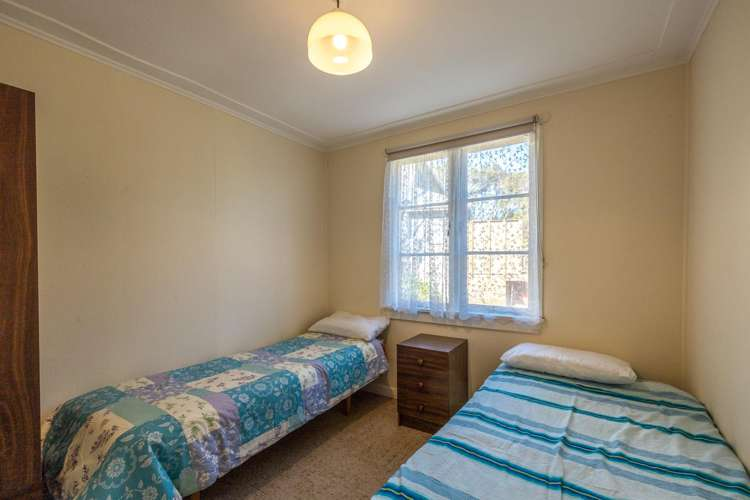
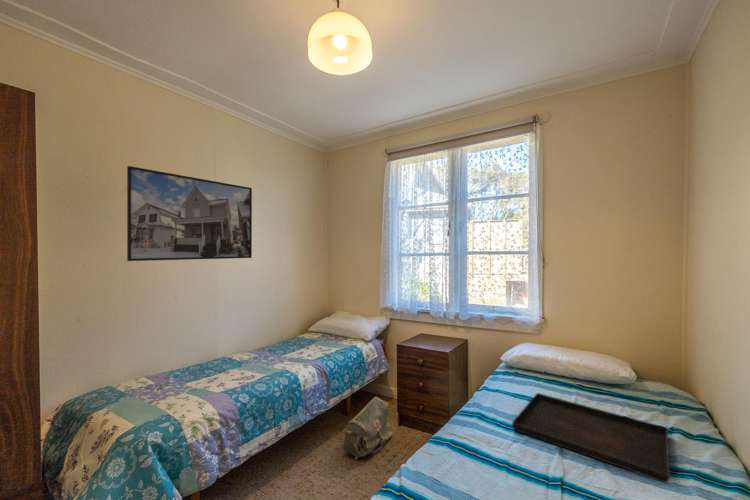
+ serving tray (588, 428)
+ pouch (367, 426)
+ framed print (198, 219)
